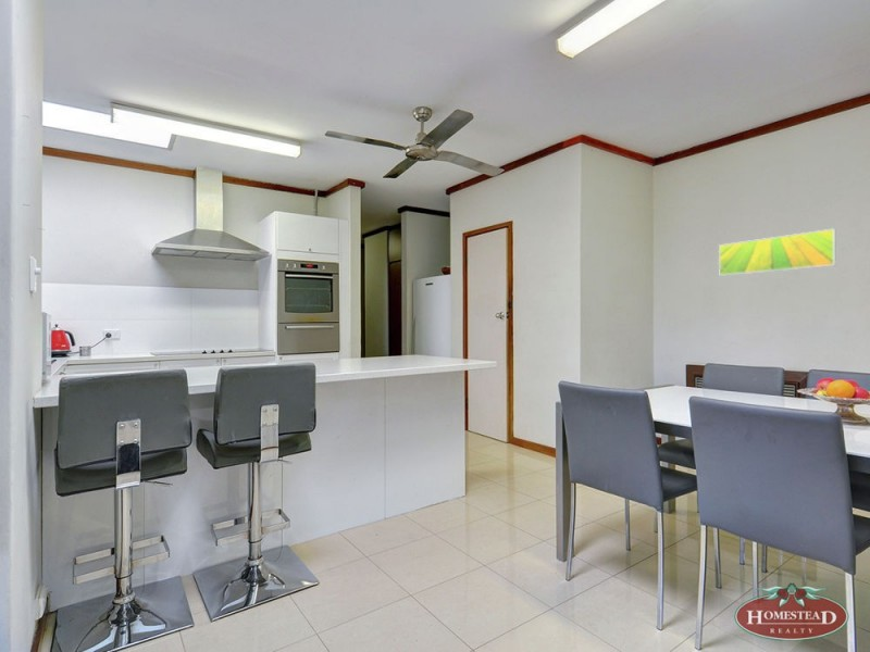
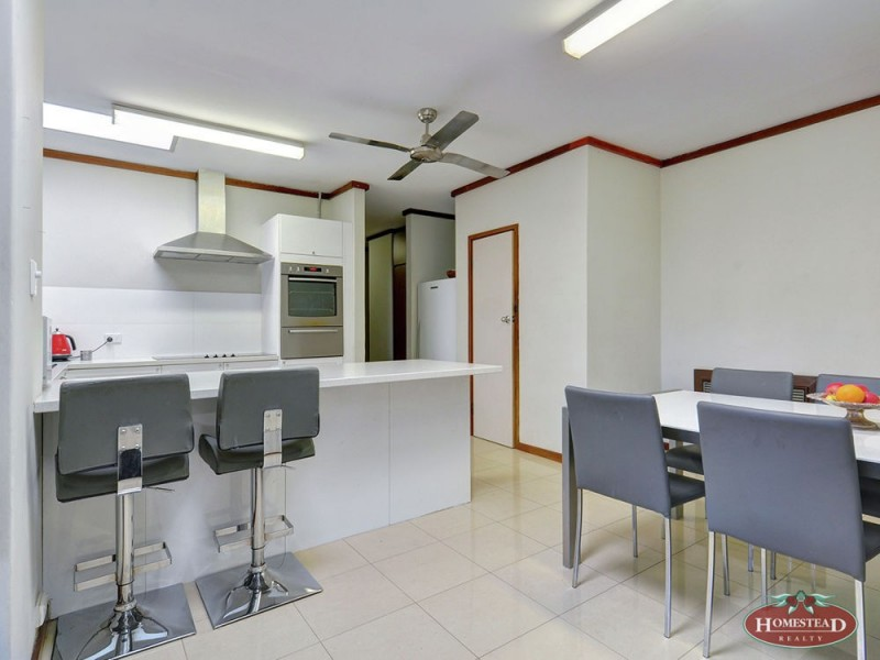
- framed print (772, 254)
